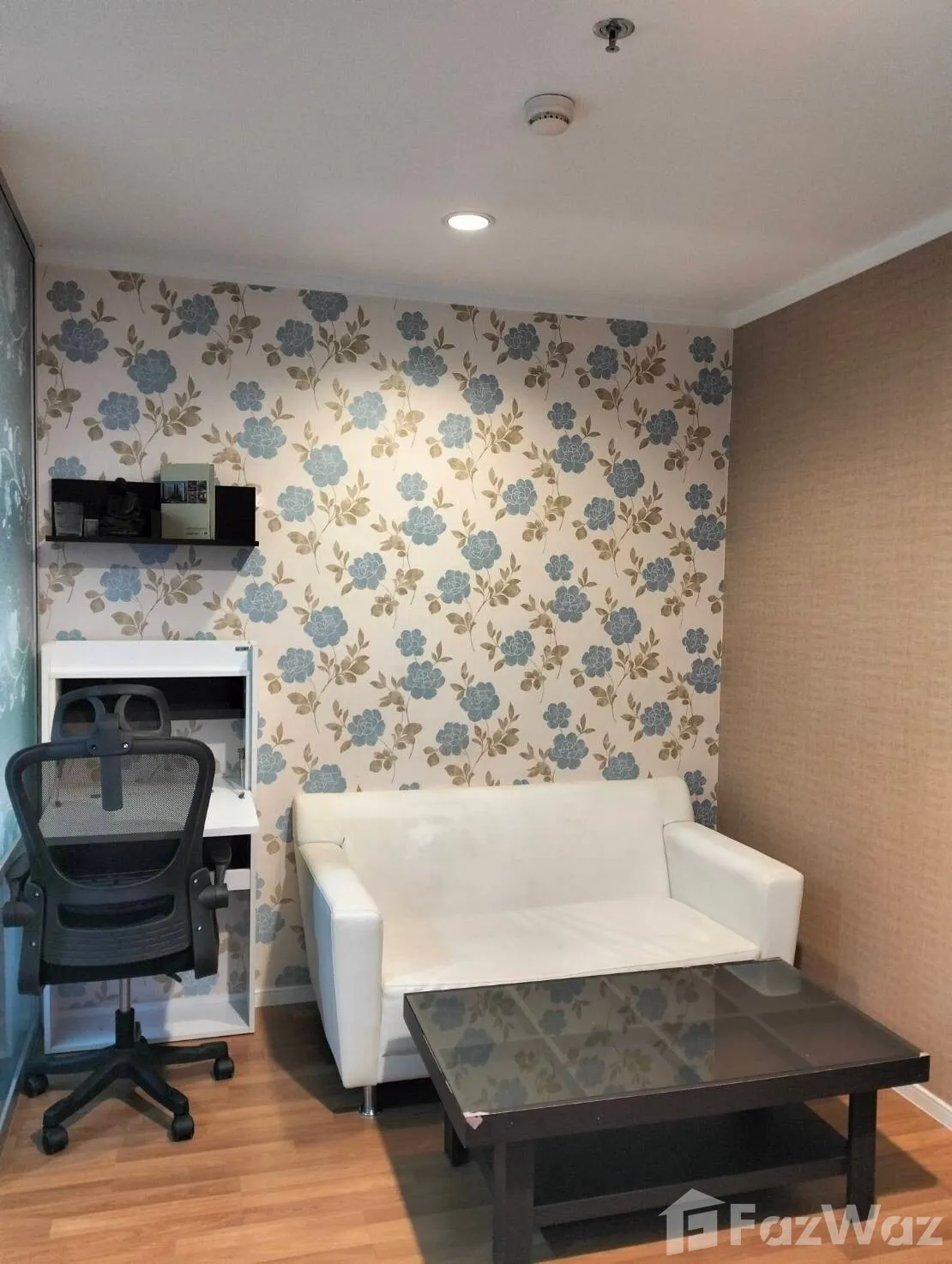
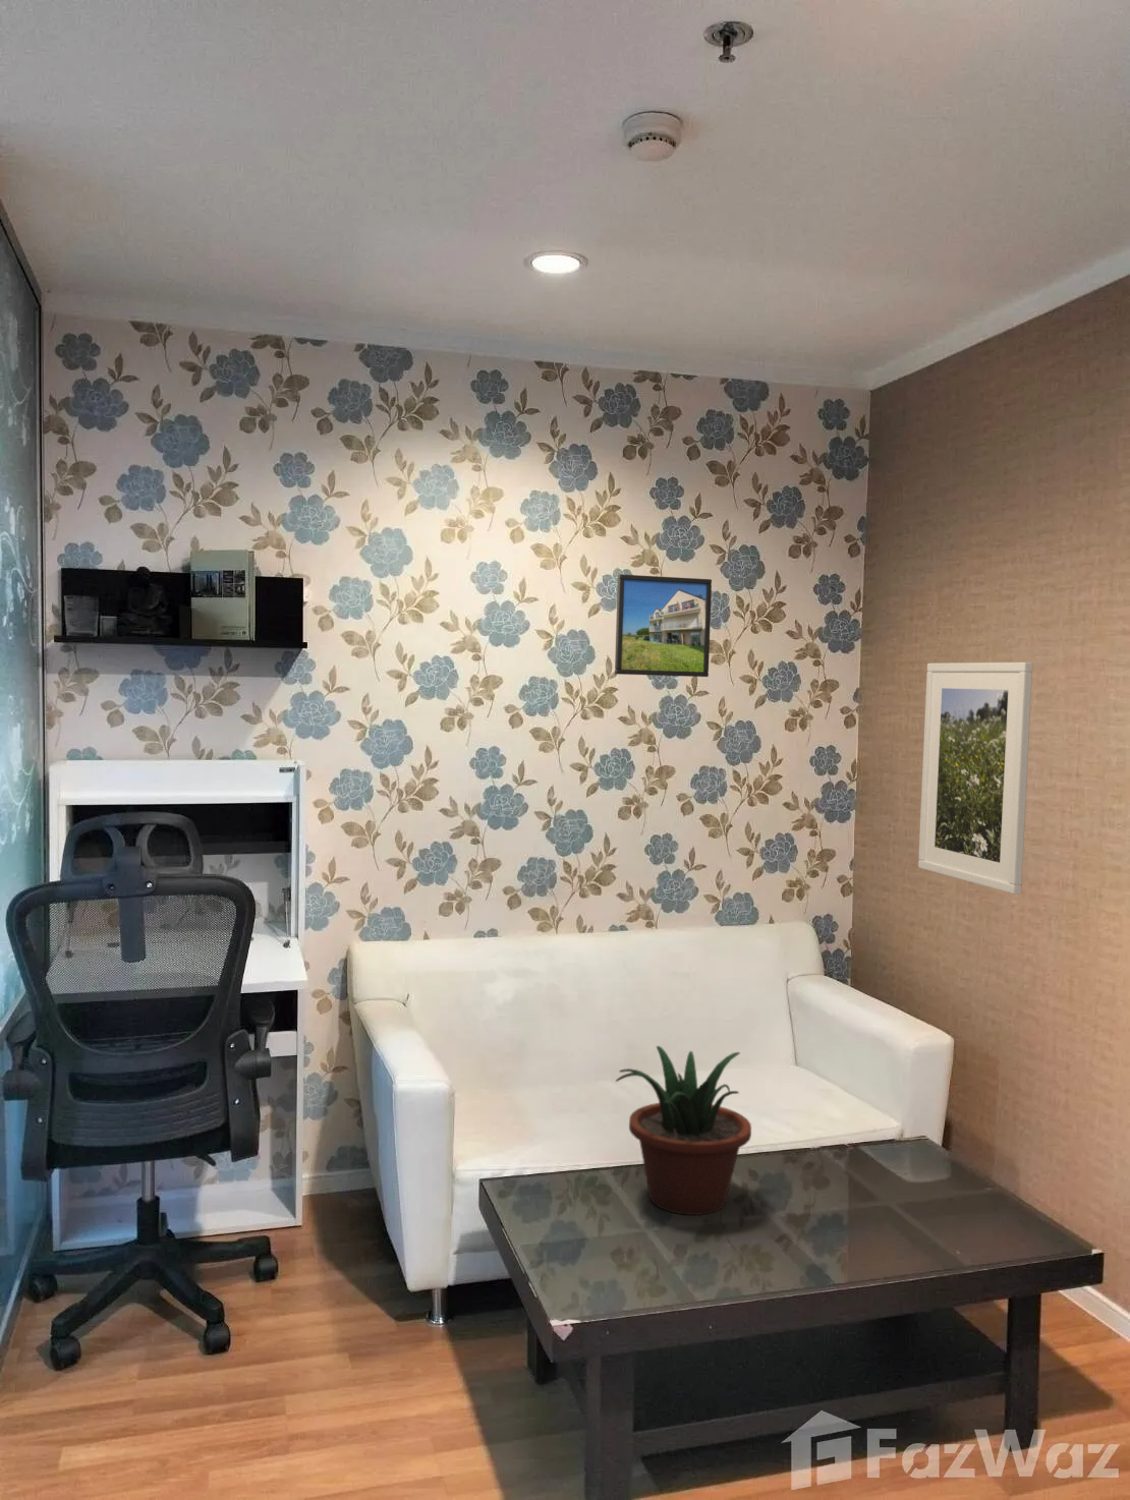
+ potted plant (675, 1129)
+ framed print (971, 771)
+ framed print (662, 625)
